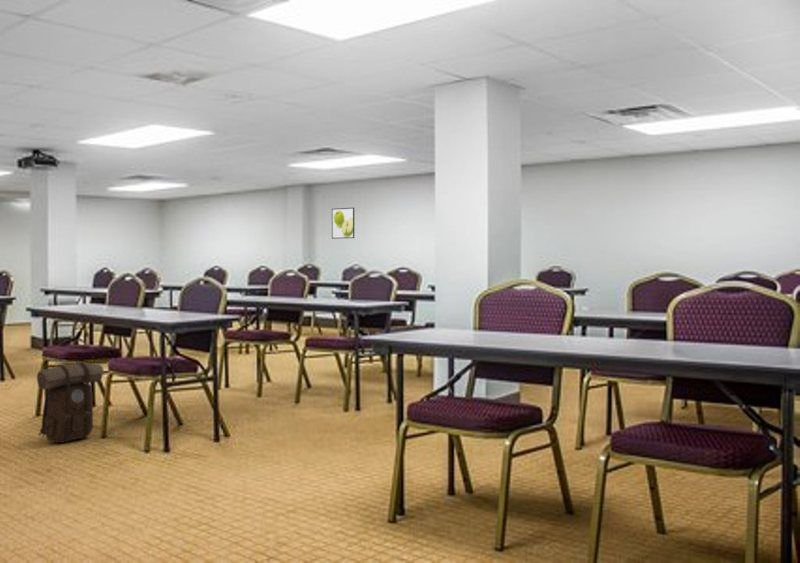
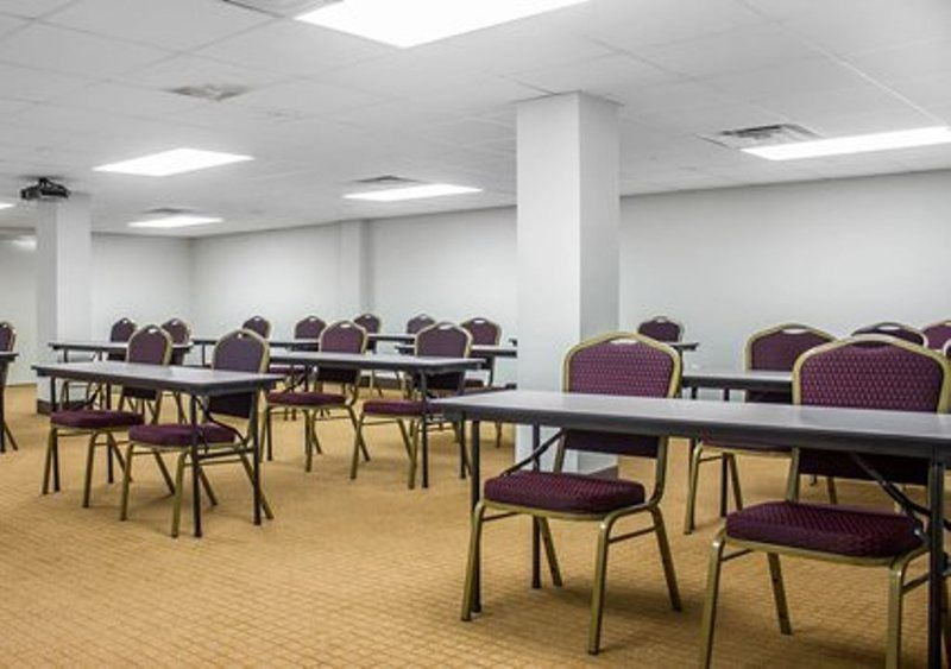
- backpack (64, 401)
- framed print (342, 223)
